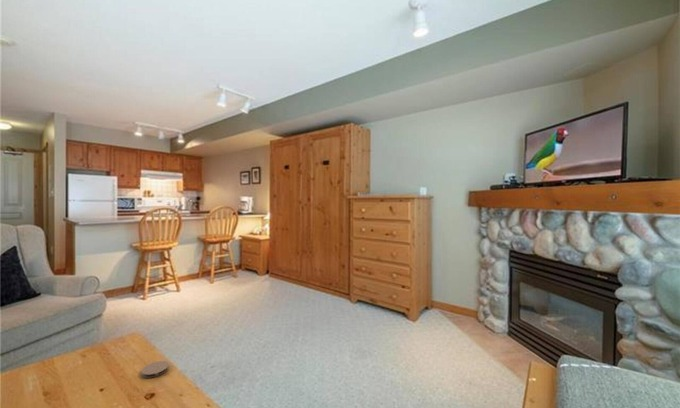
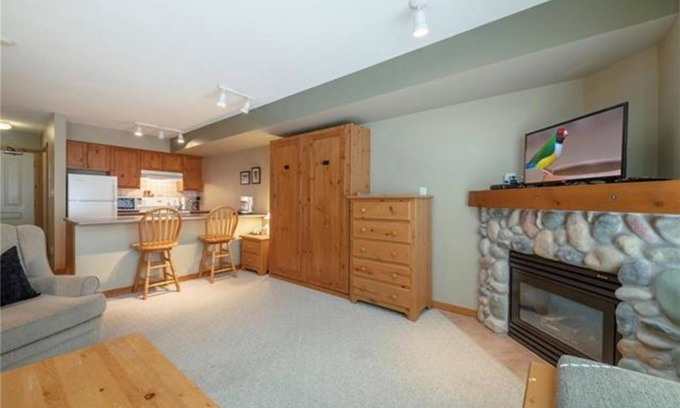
- coaster (155, 369)
